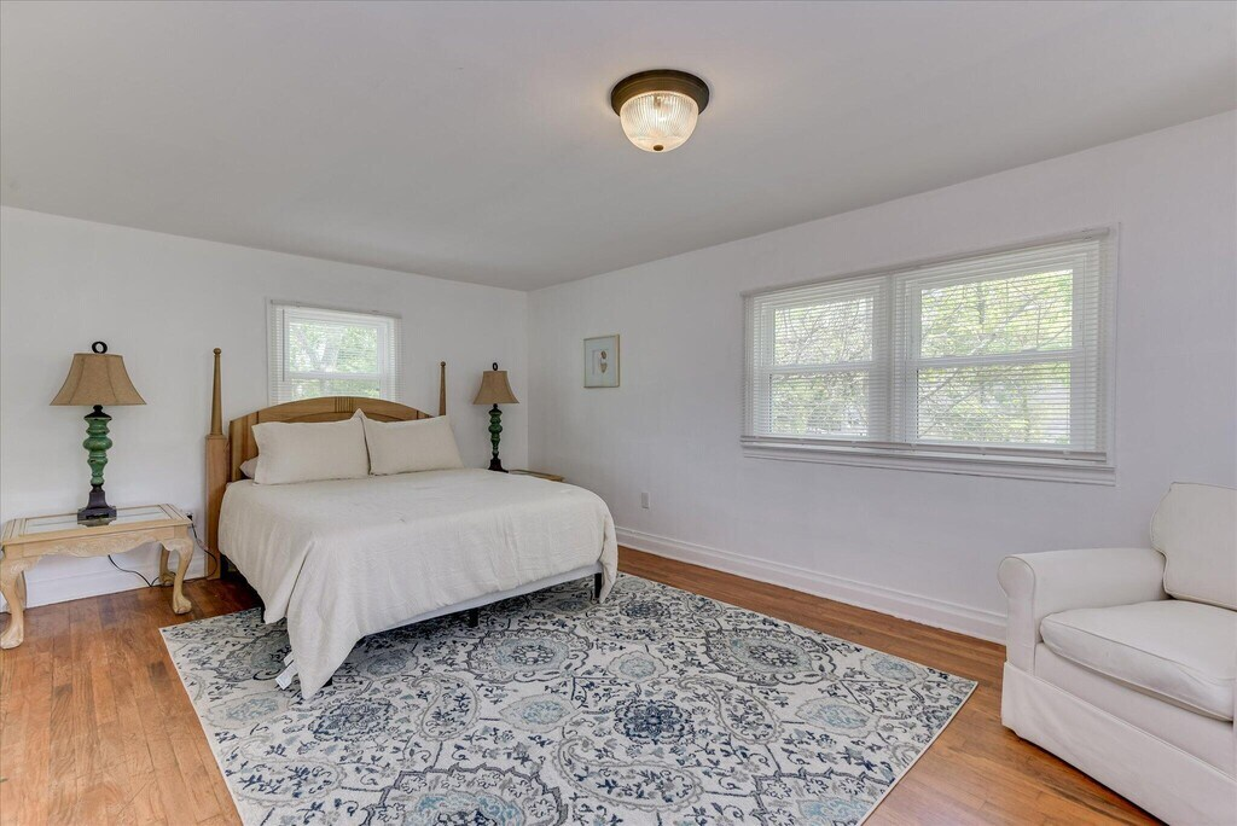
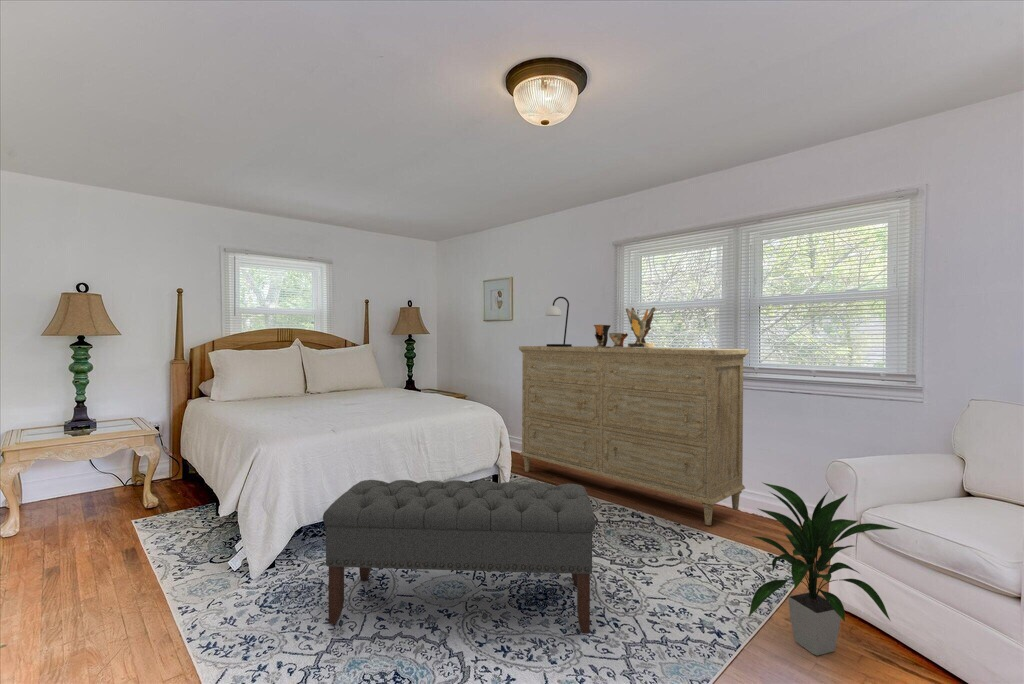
+ indoor plant (807, 562)
+ dresser (618, 417)
+ bench (464, 546)
+ table lamp (559, 315)
+ pottery (621, 333)
